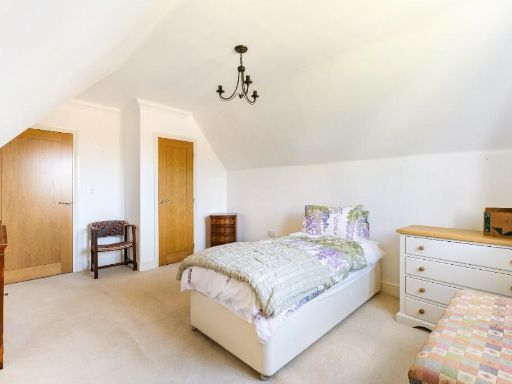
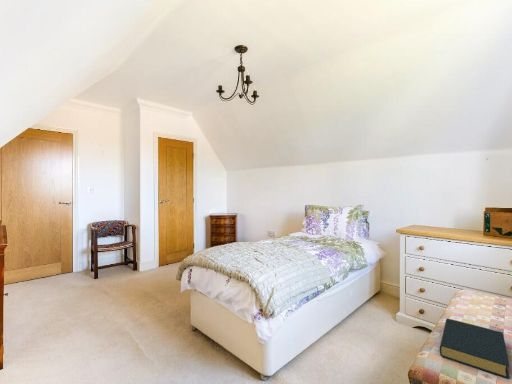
+ hardback book (472, 343)
